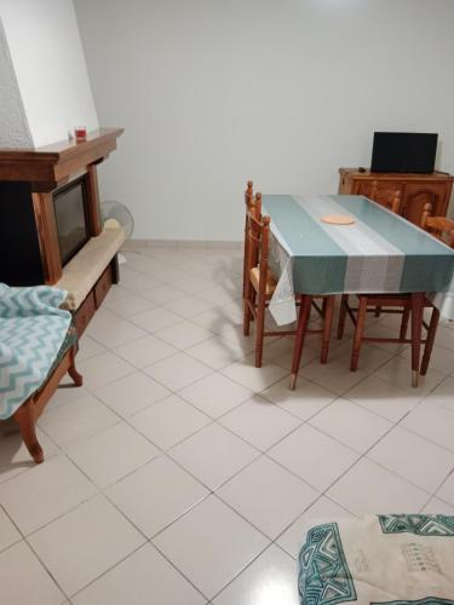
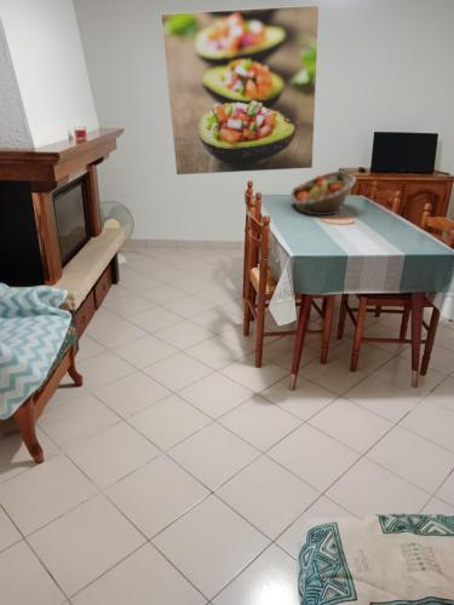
+ fruit basket (322, 192)
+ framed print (242, 96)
